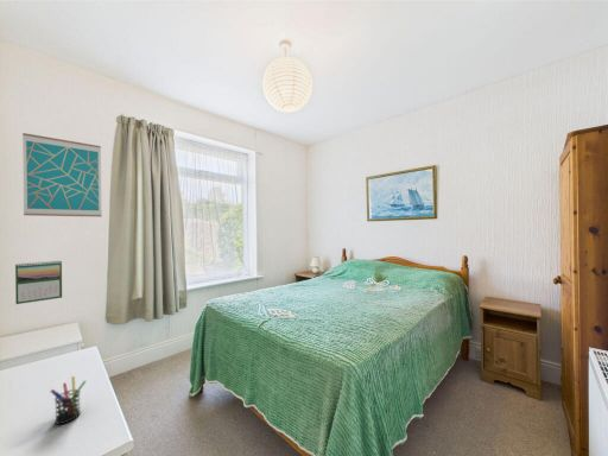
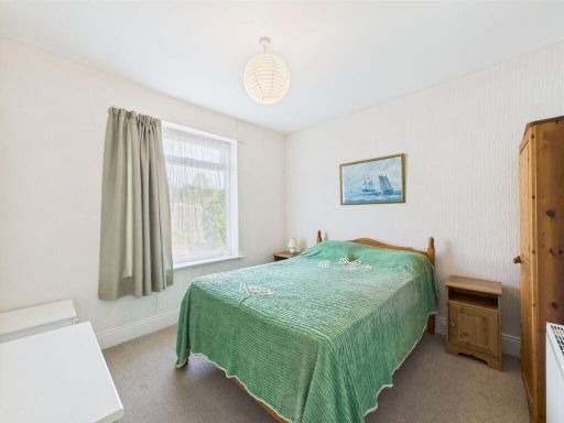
- calendar (39, 280)
- wall art (64, 178)
- pen holder (70, 398)
